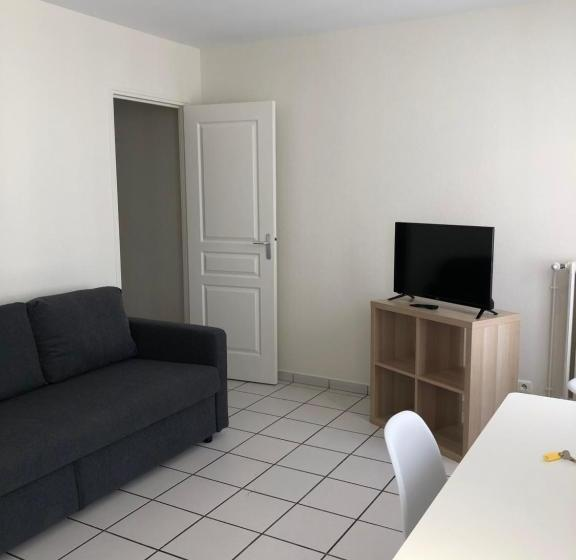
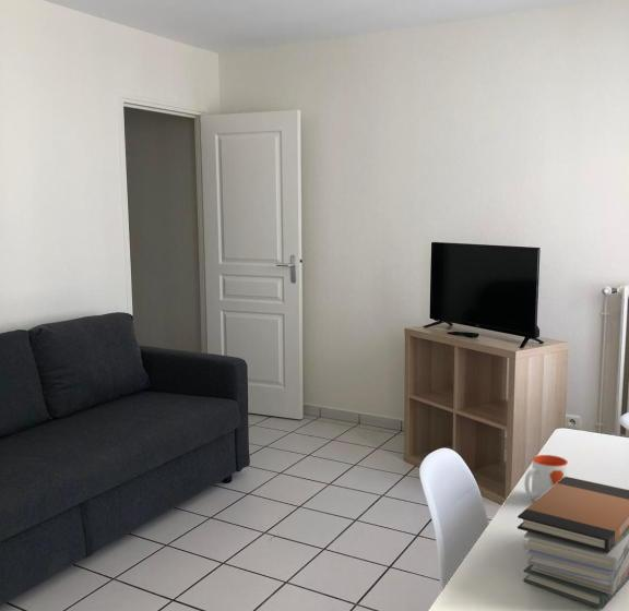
+ mug (544, 480)
+ book stack (584, 537)
